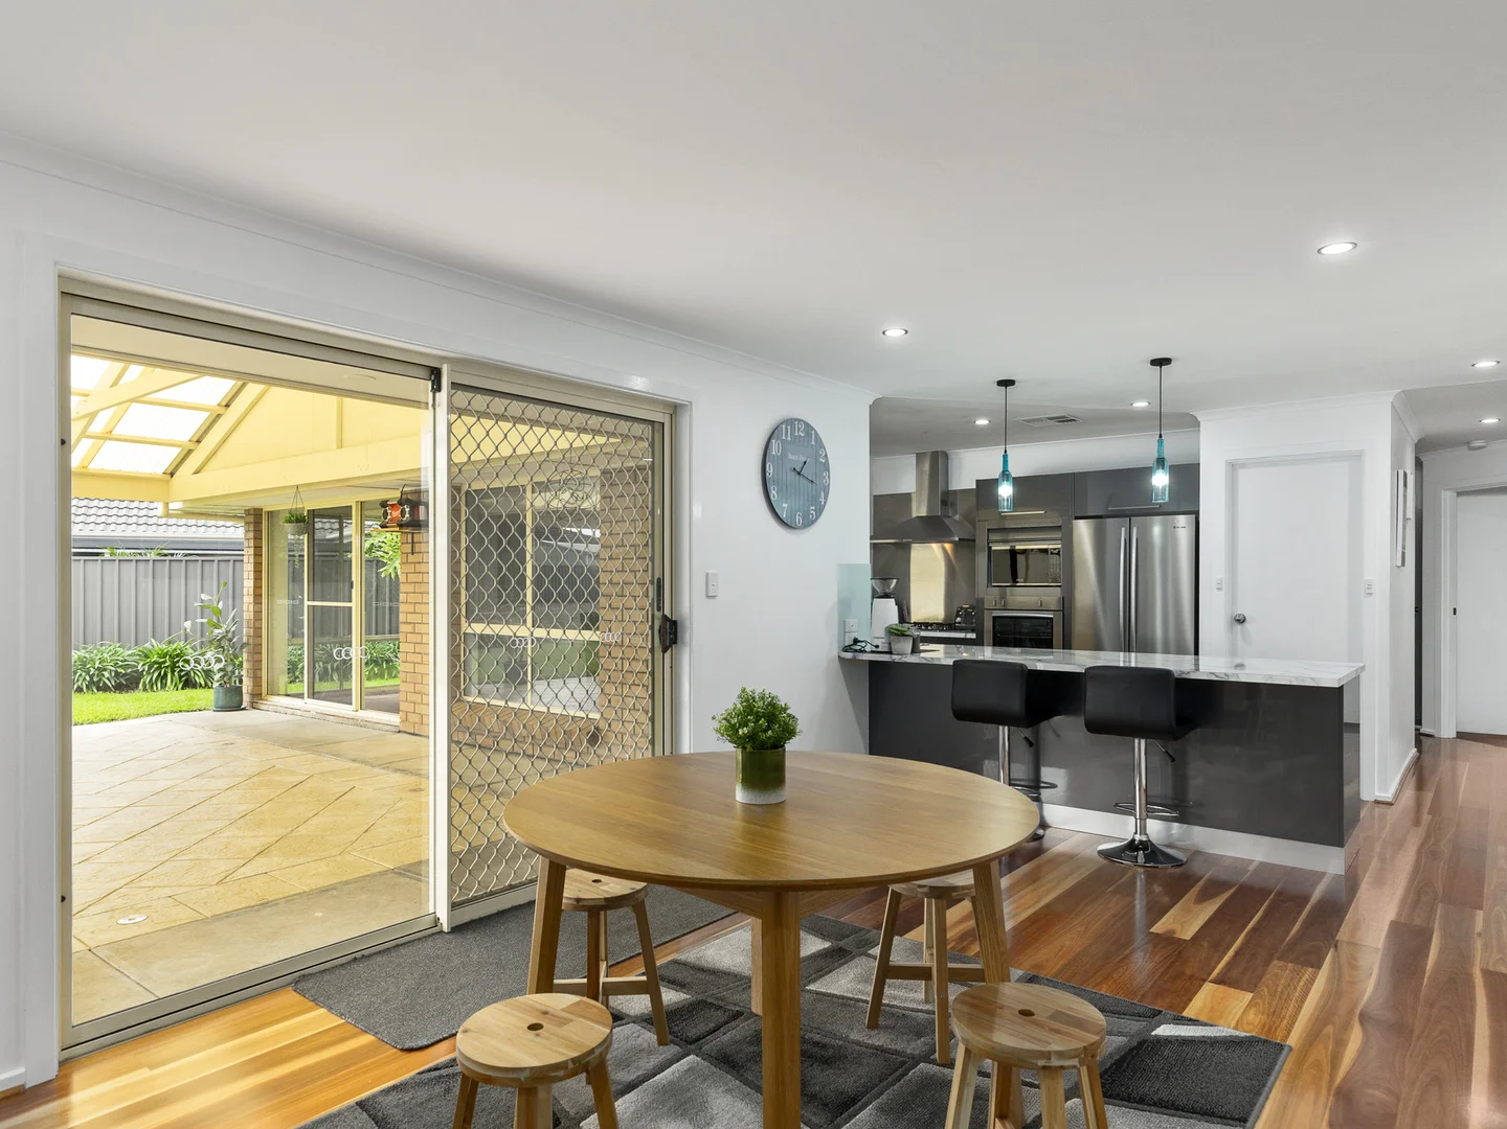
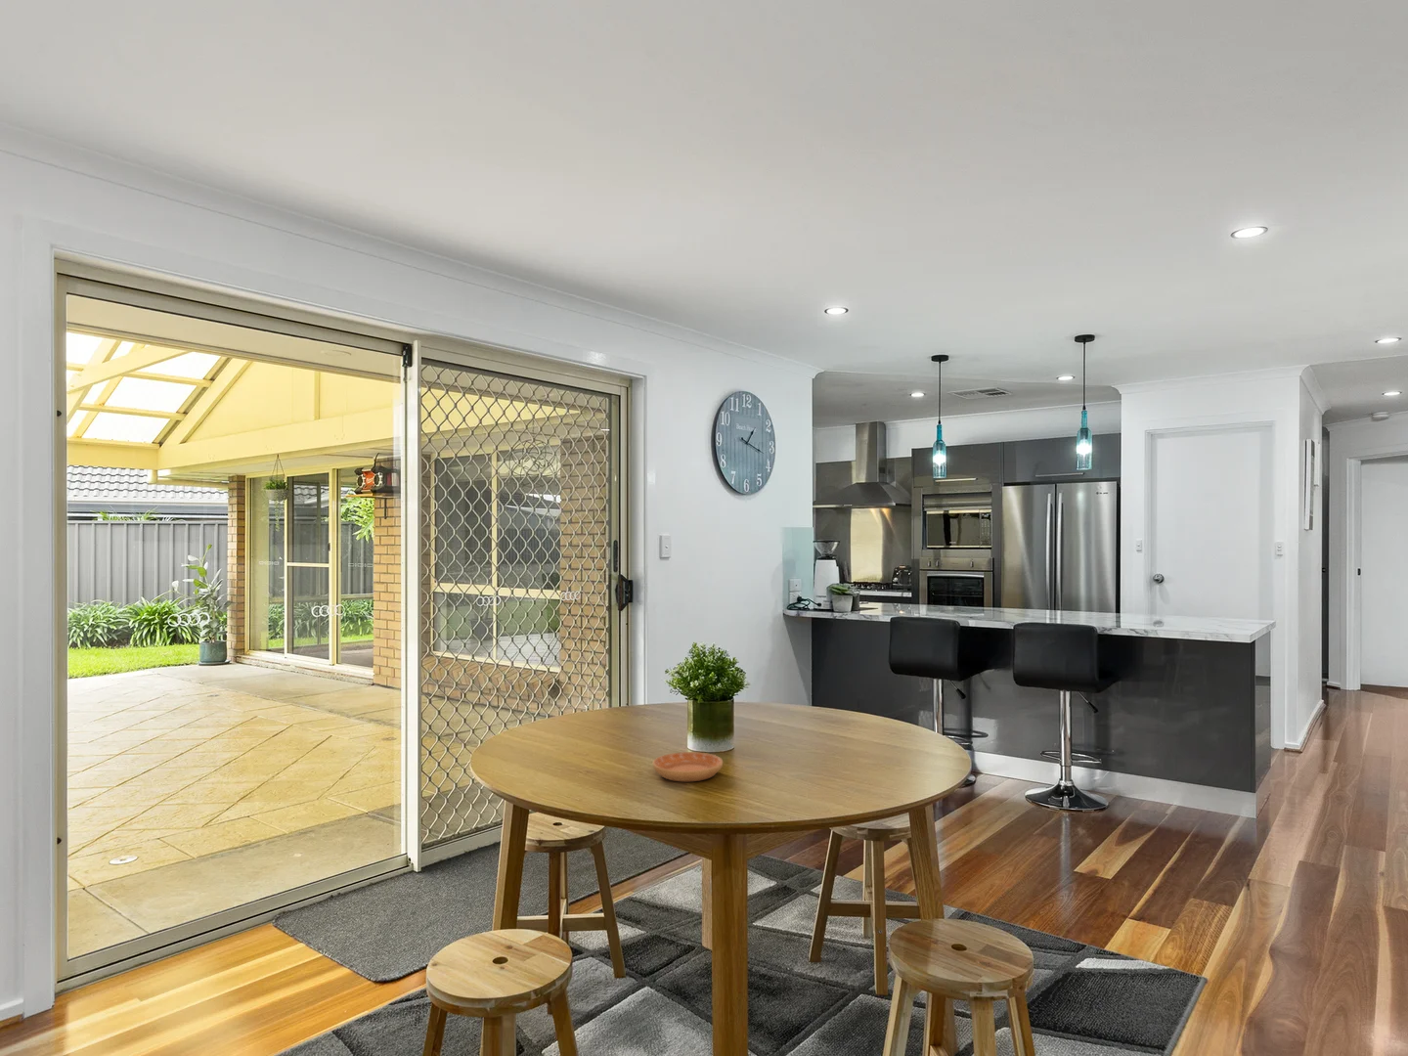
+ saucer (687, 766)
